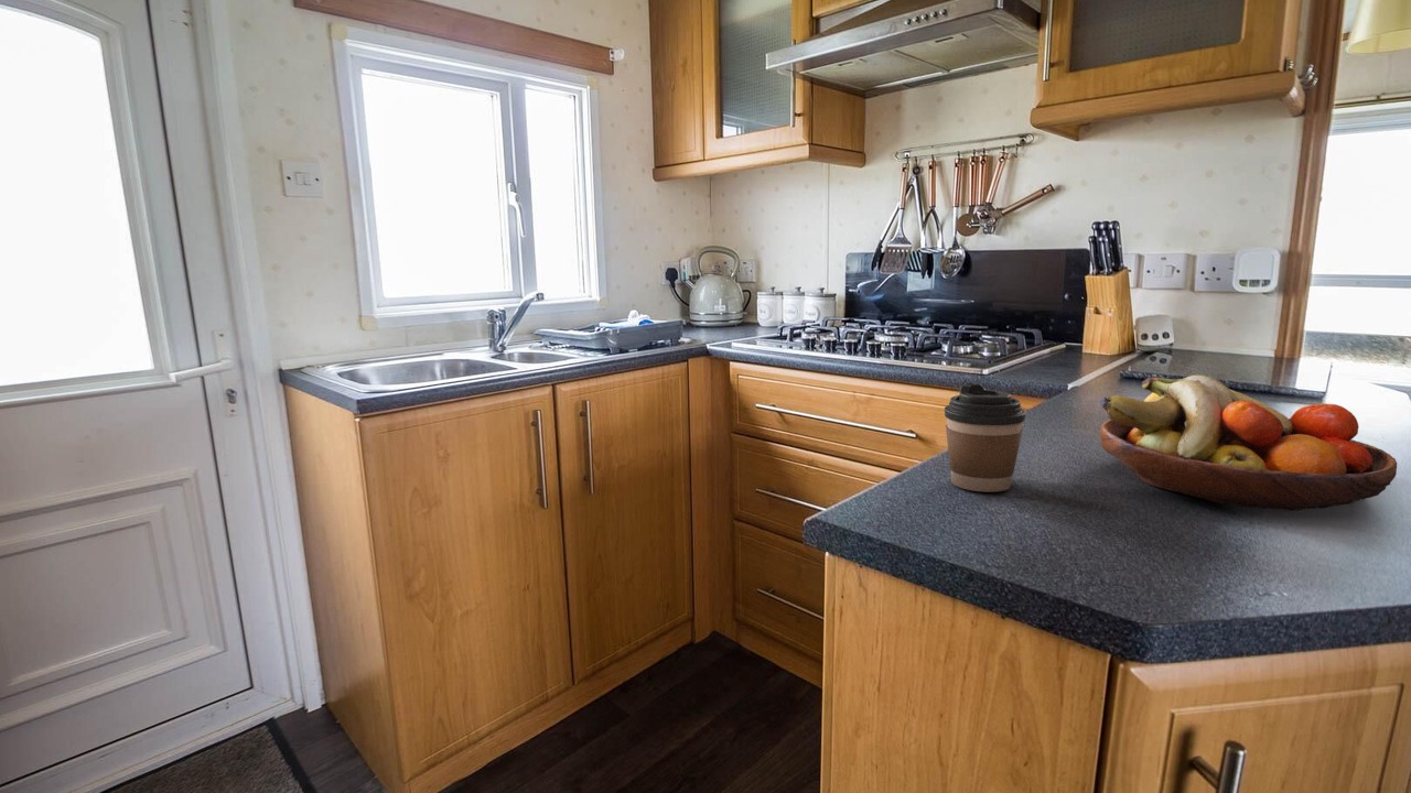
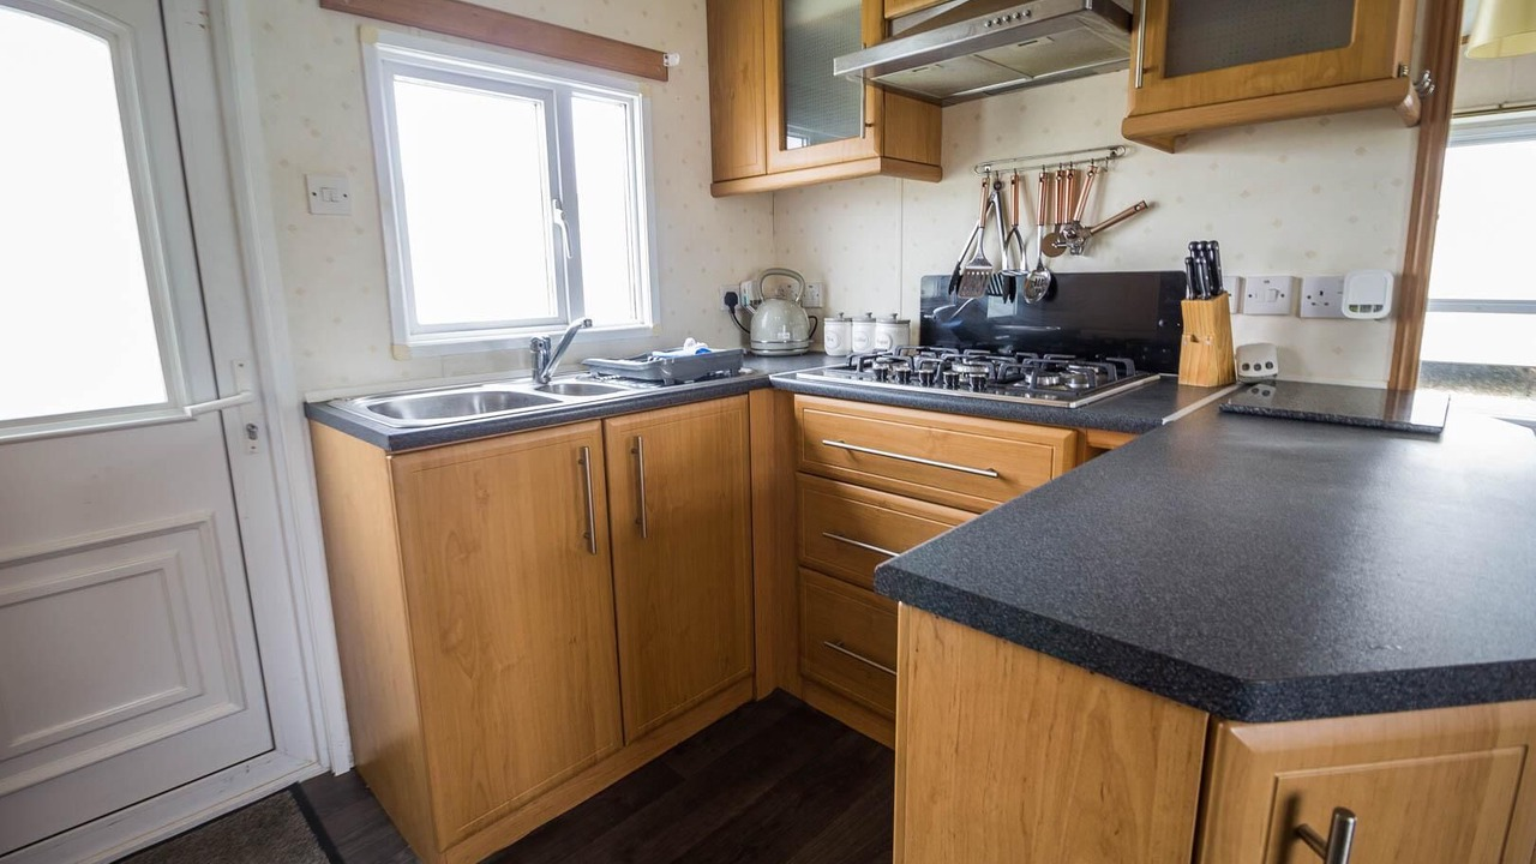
- fruit bowl (1234, 431)
- coffee cup (982, 435)
